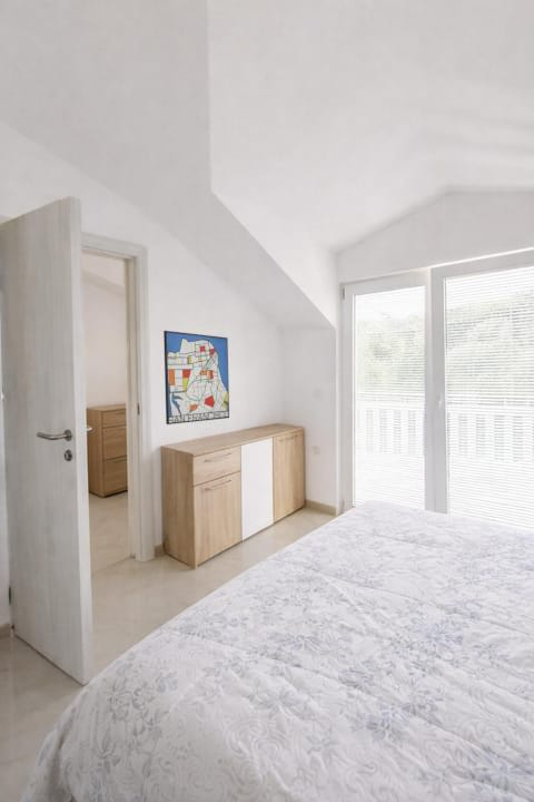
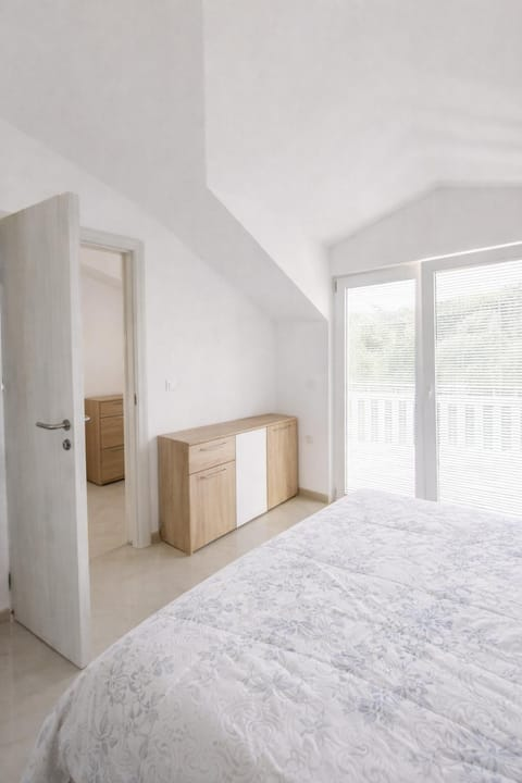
- wall art (199, 378)
